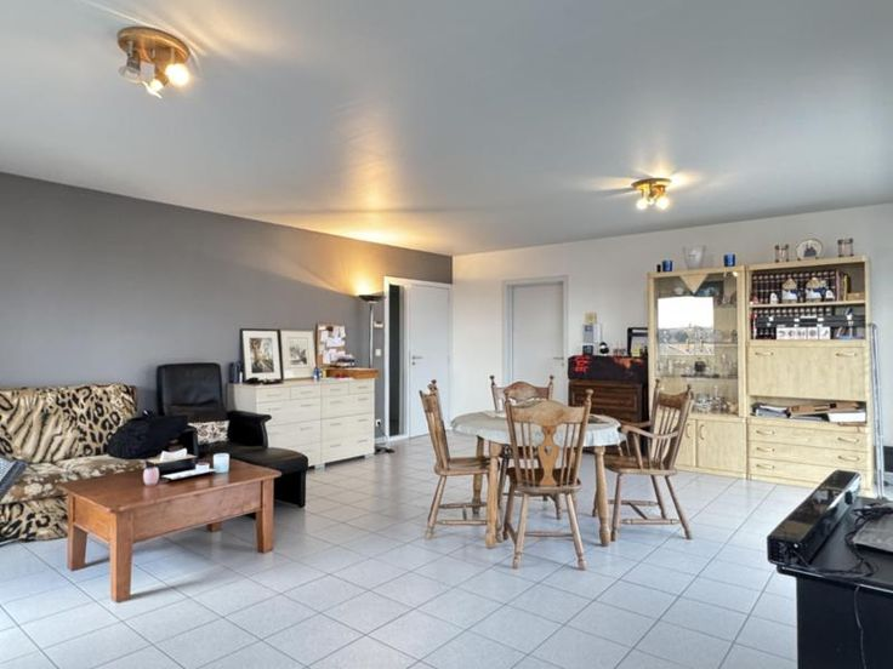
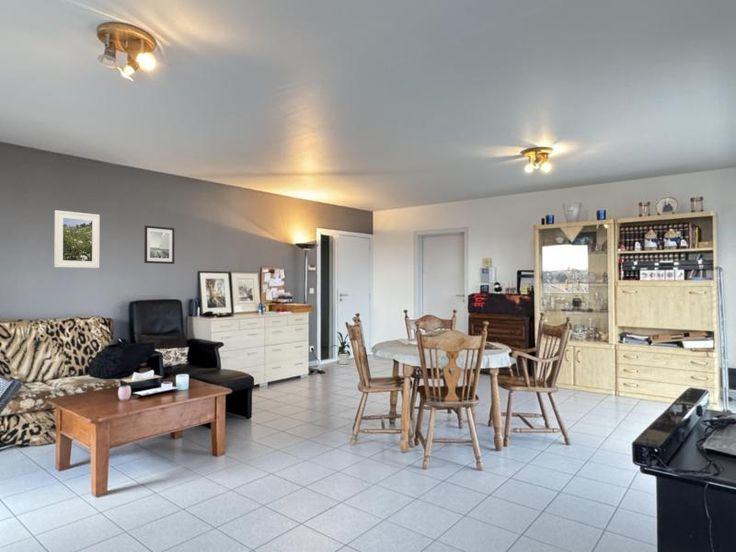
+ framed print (77, 240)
+ house plant (343, 347)
+ wall art (159, 245)
